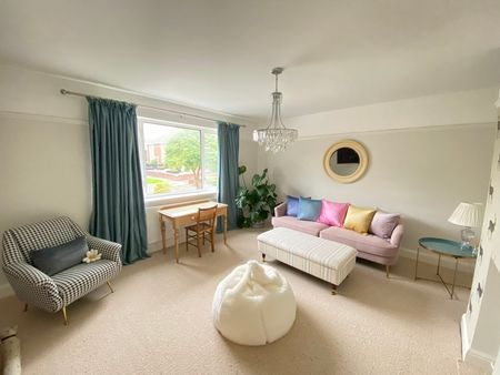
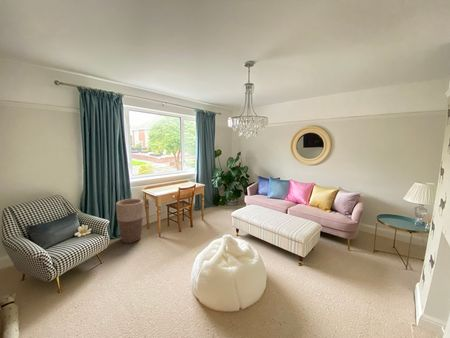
+ planter (130, 220)
